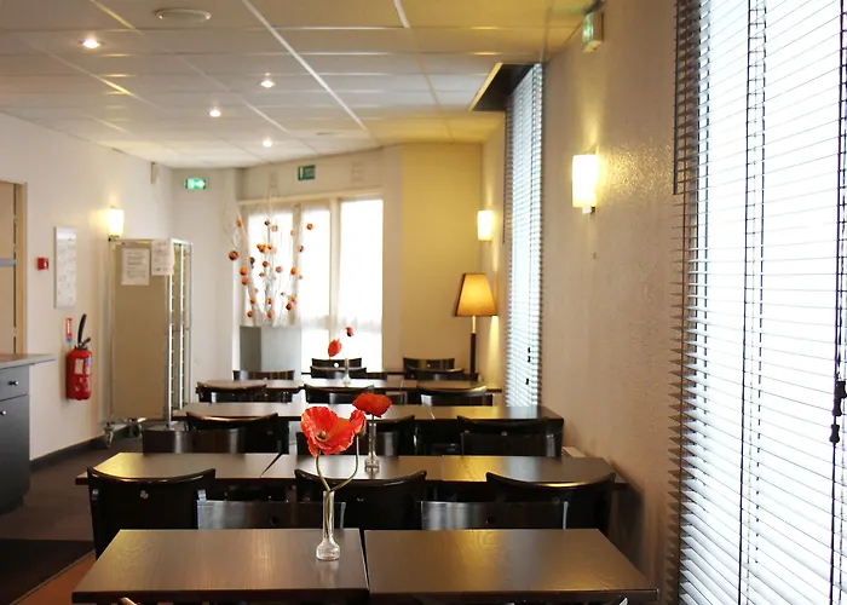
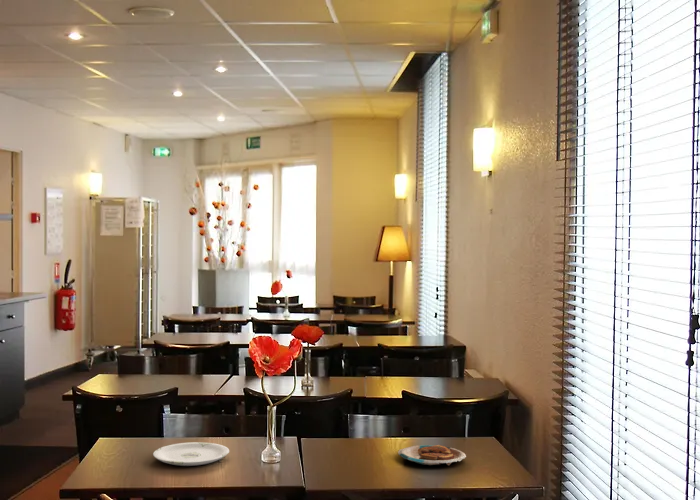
+ plate (191, 454)
+ plate (431, 454)
